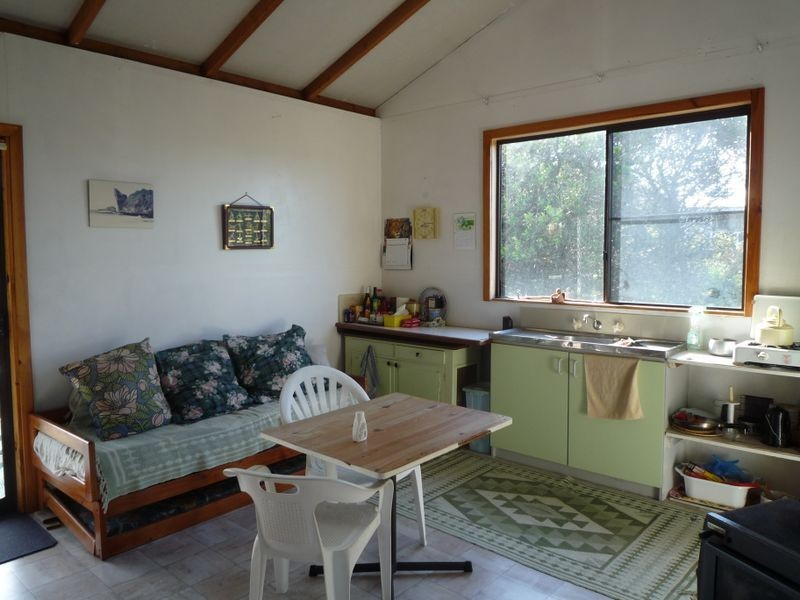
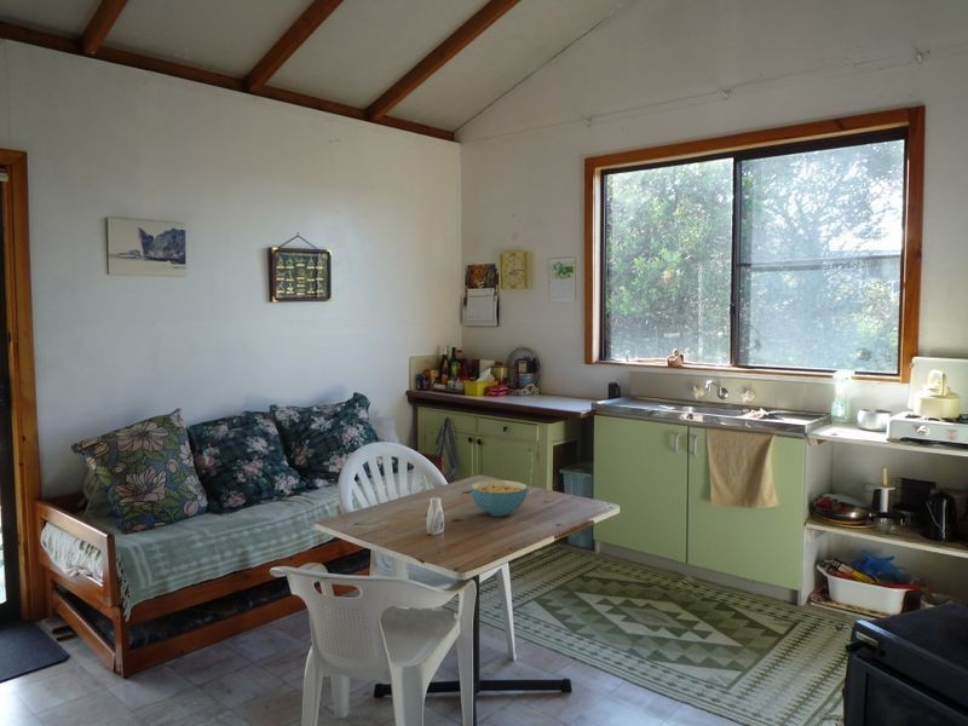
+ cereal bowl (499, 500)
